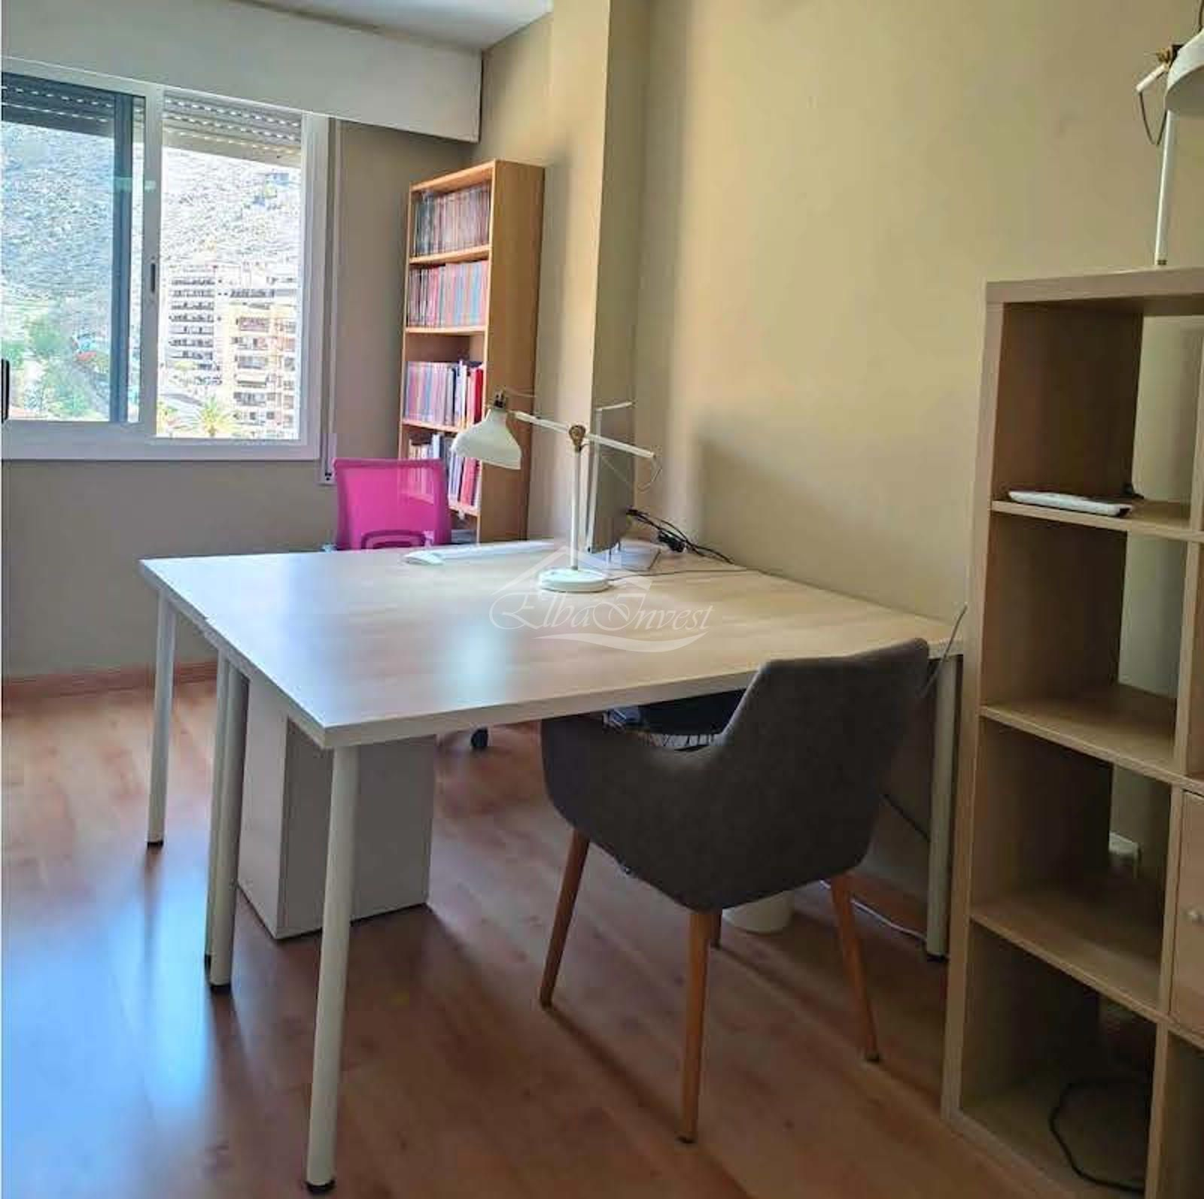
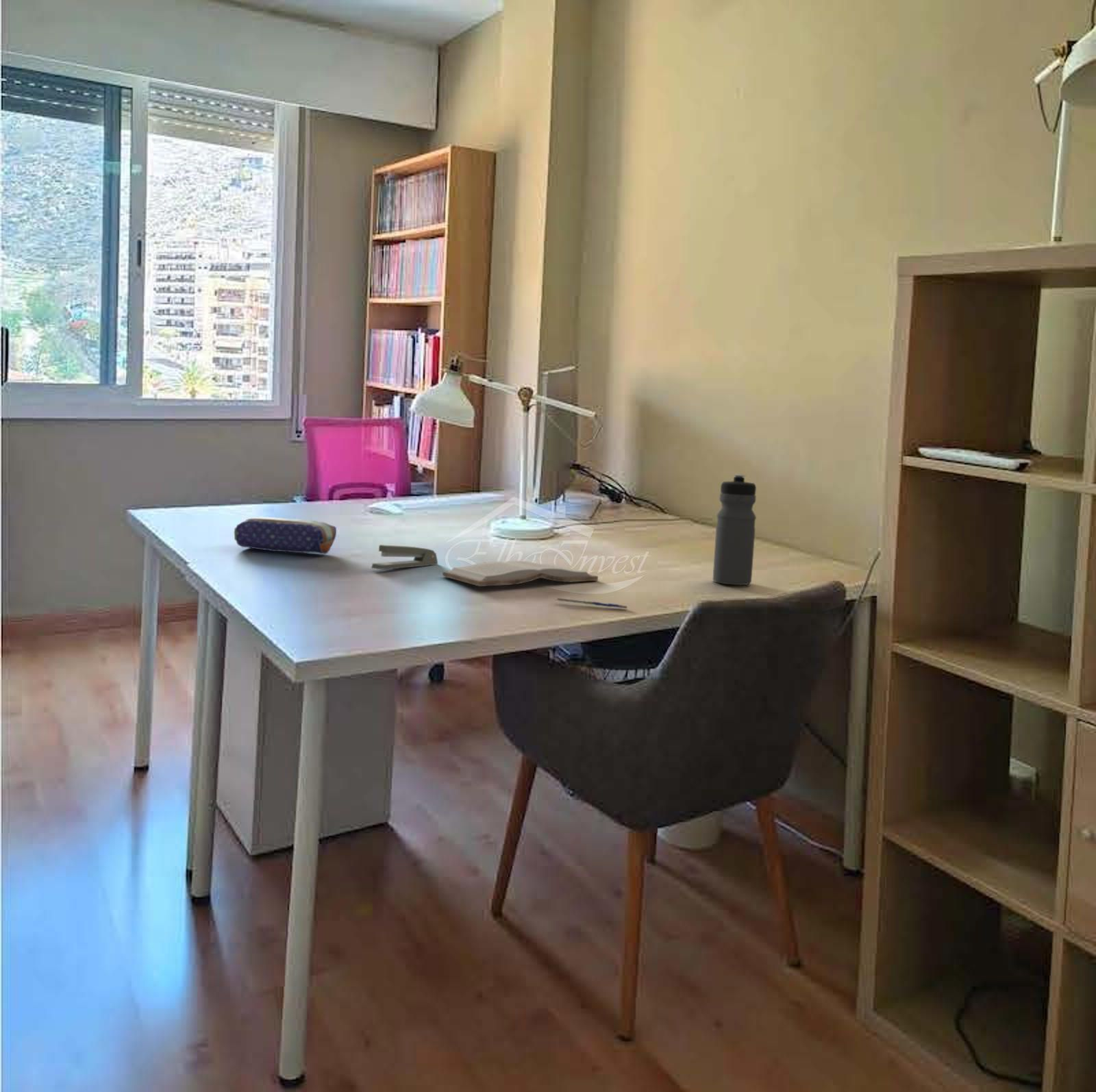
+ water bottle (735, 528)
+ pen (590, 603)
+ pencil case (286, 534)
+ stapler (406, 555)
+ book (521, 571)
